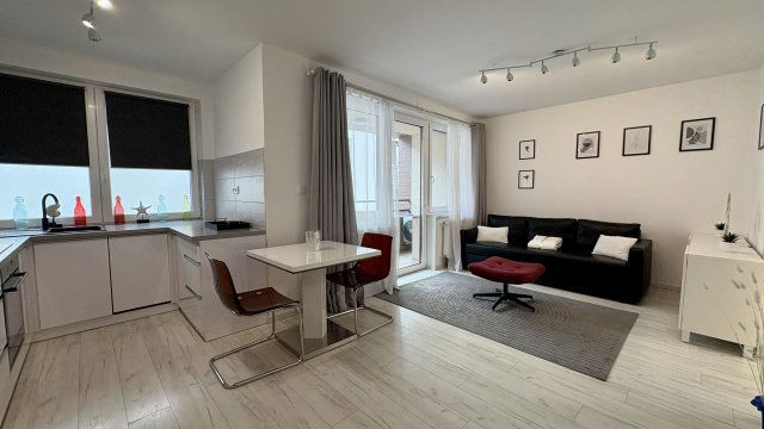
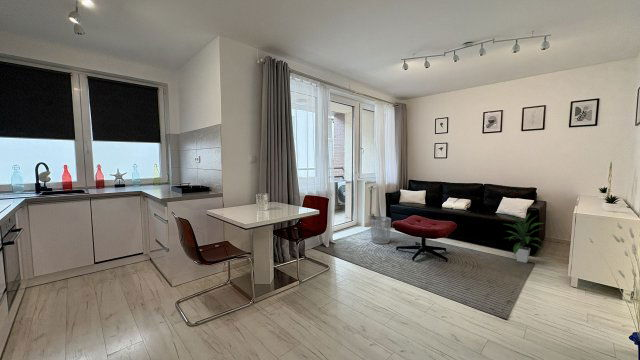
+ indoor plant (522, 236)
+ waste bin (380, 229)
